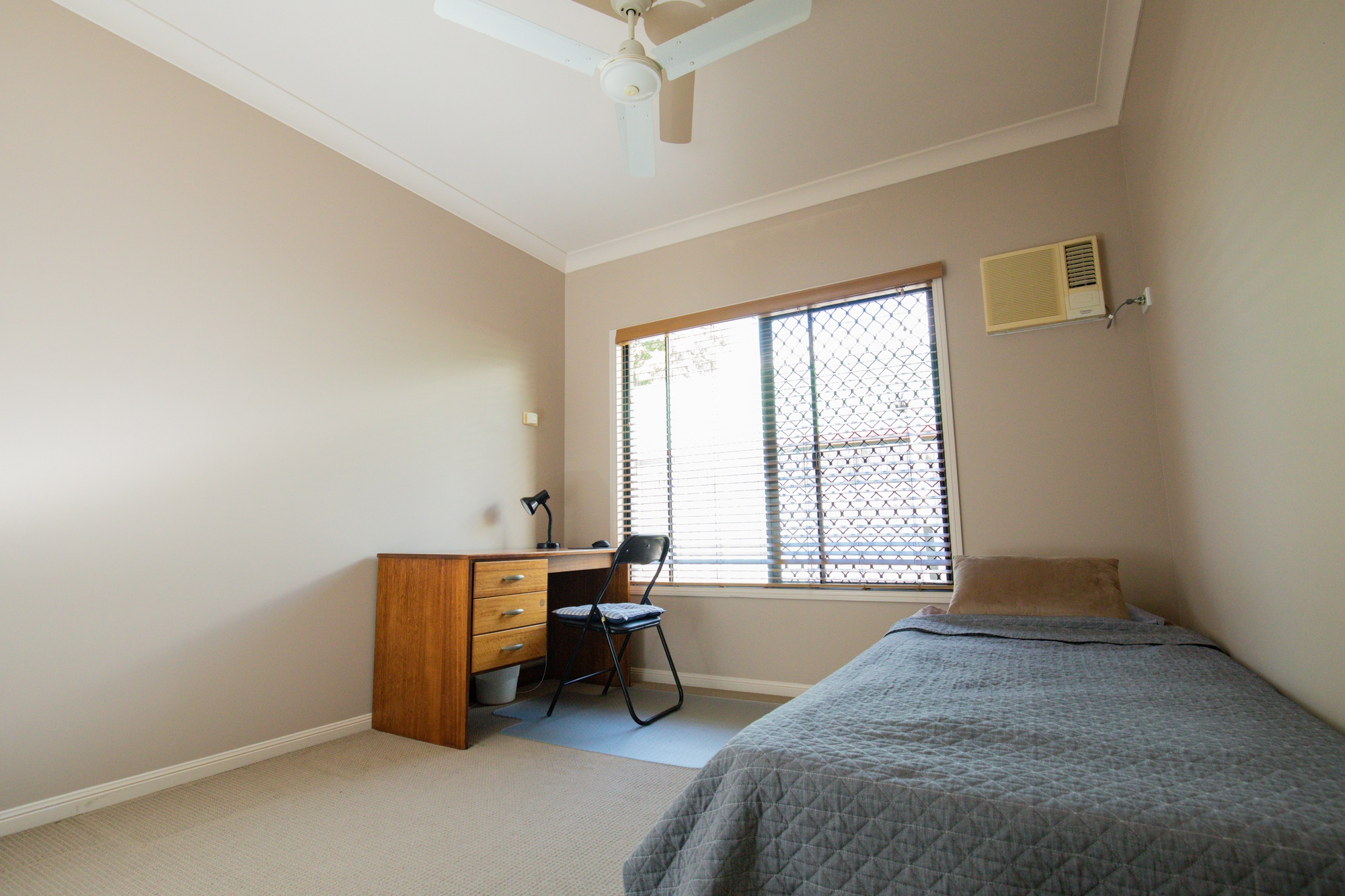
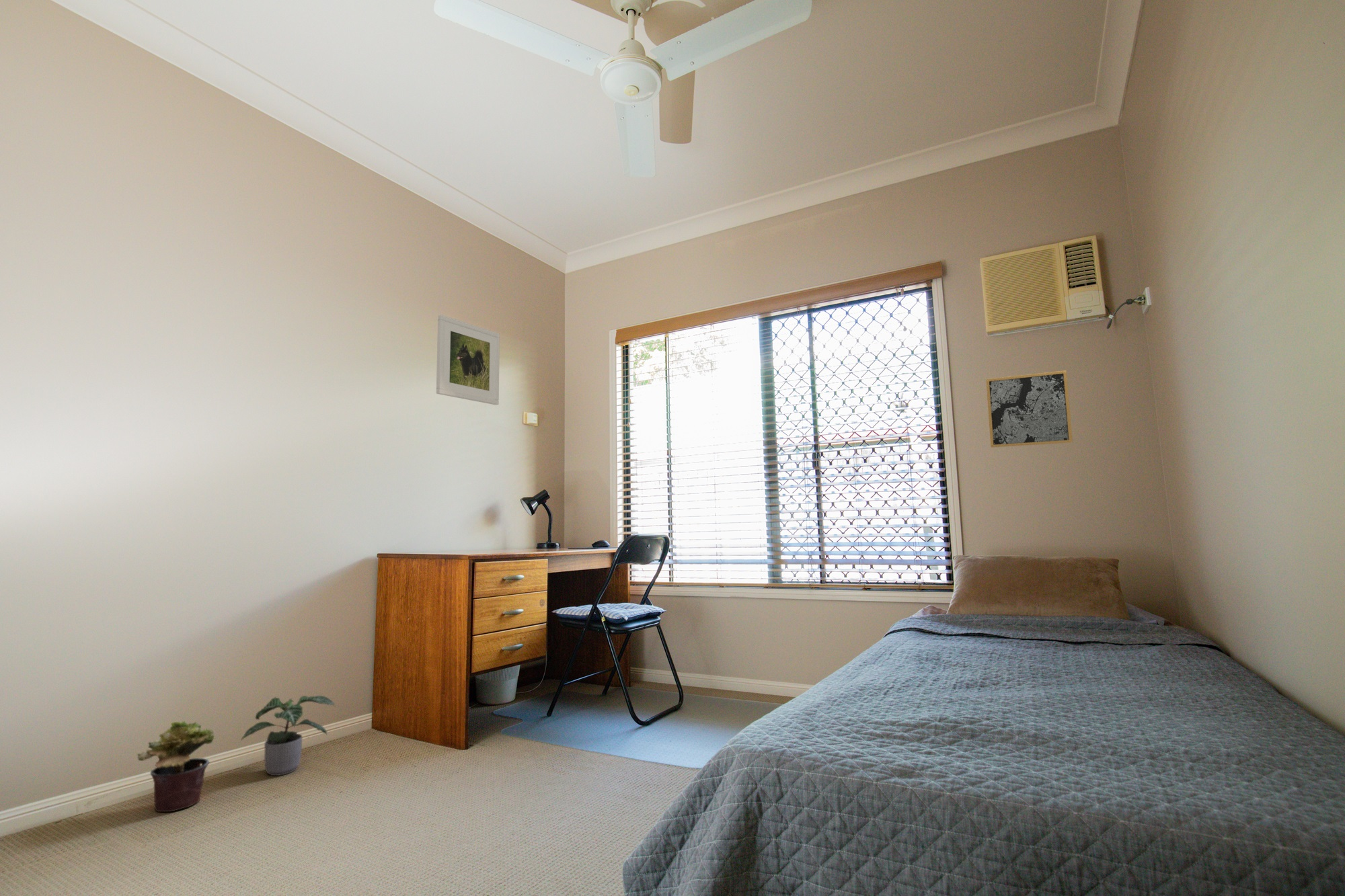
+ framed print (469, 362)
+ wall art (1028, 409)
+ potted plant (288, 733)
+ potted plant (176, 762)
